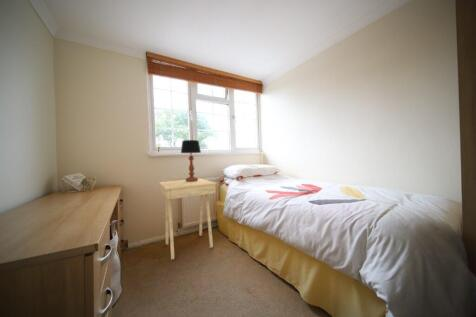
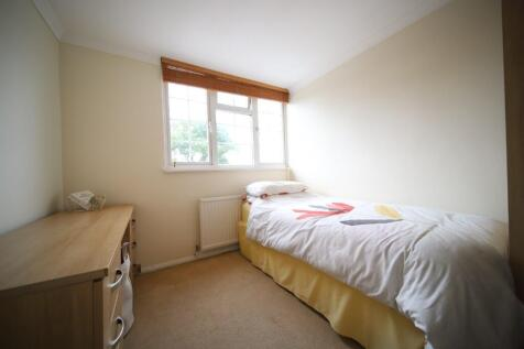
- side table (200, 214)
- table lamp (191, 160)
